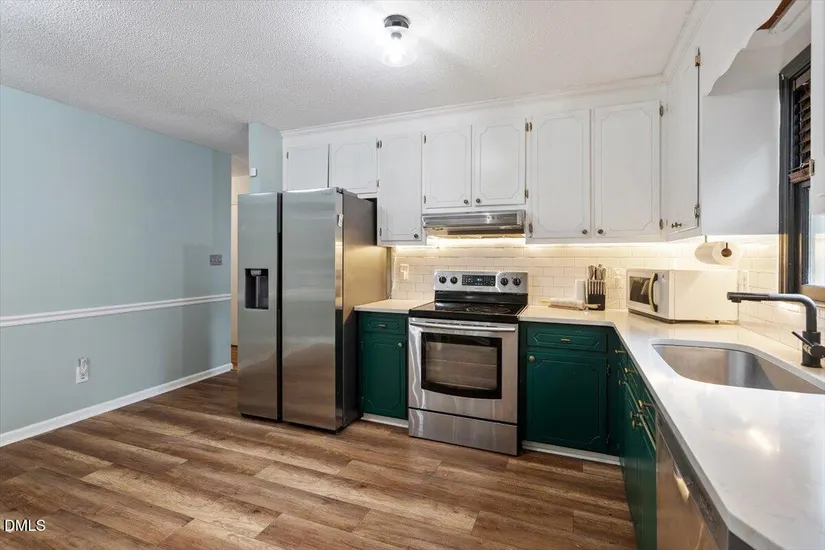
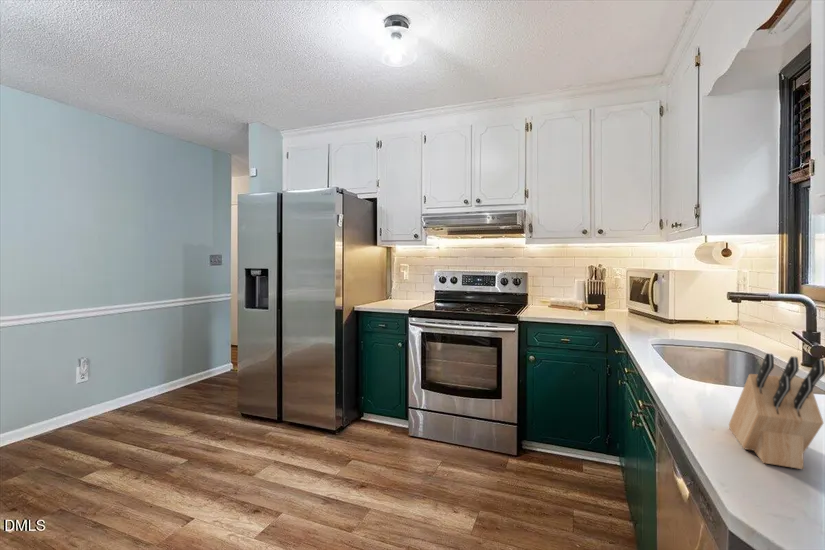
+ knife block (772, 400)
